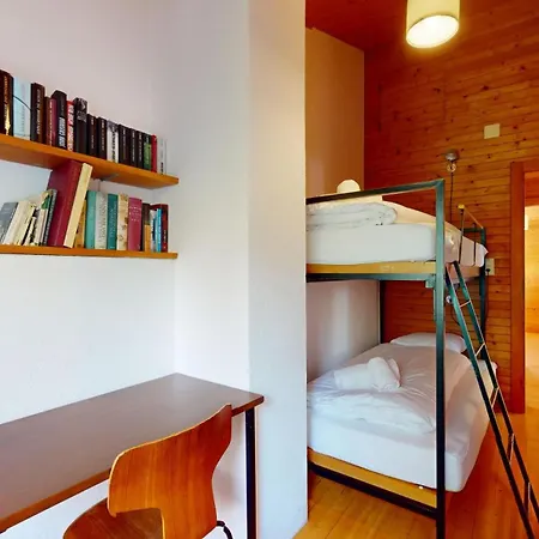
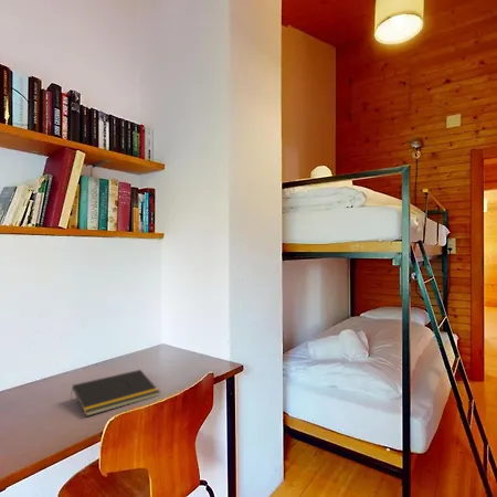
+ notepad (116, 390)
